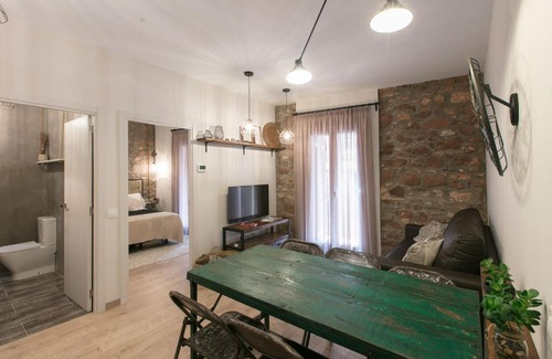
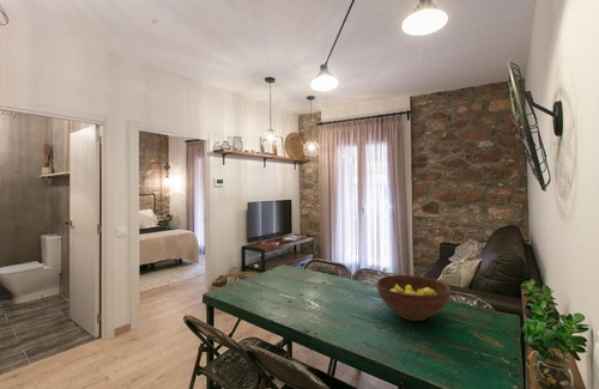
+ fruit bowl (412, 299)
